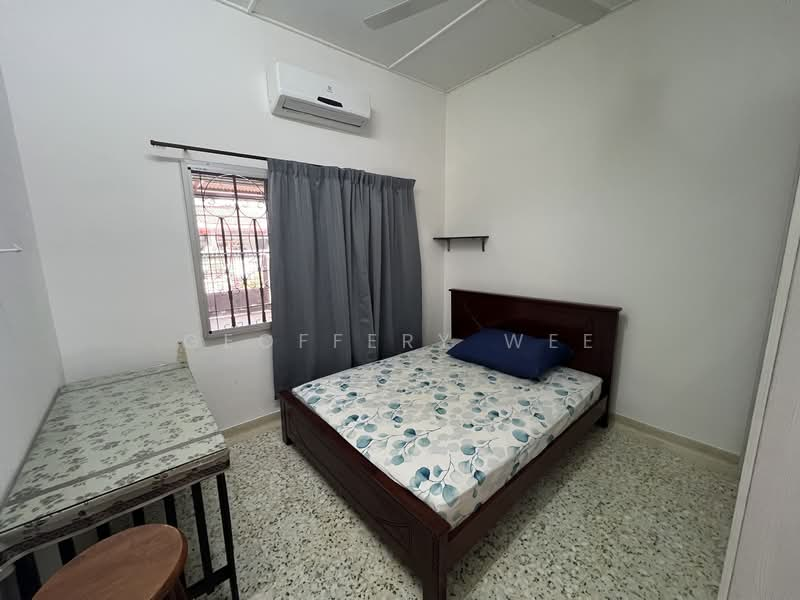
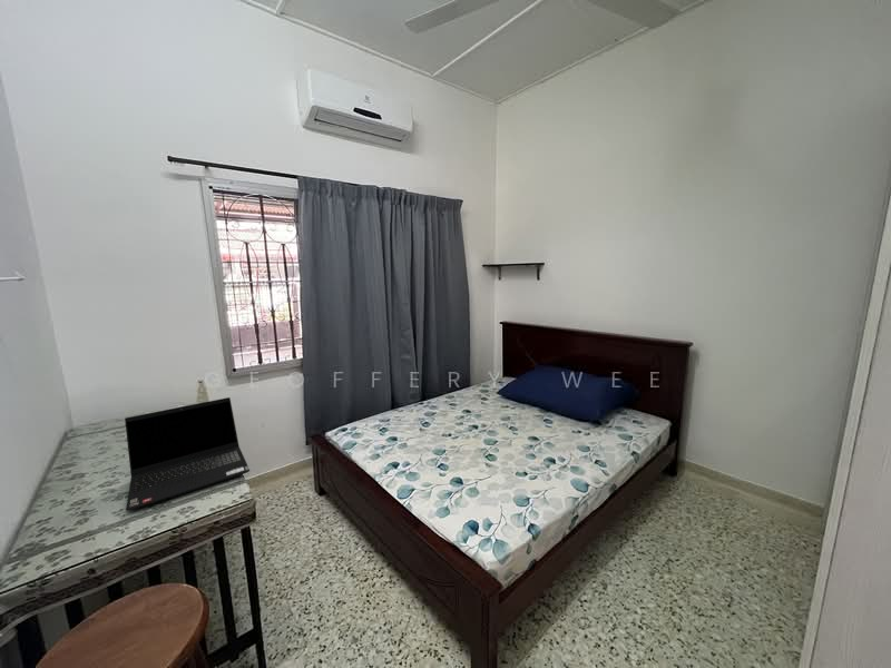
+ laptop computer (187, 445)
